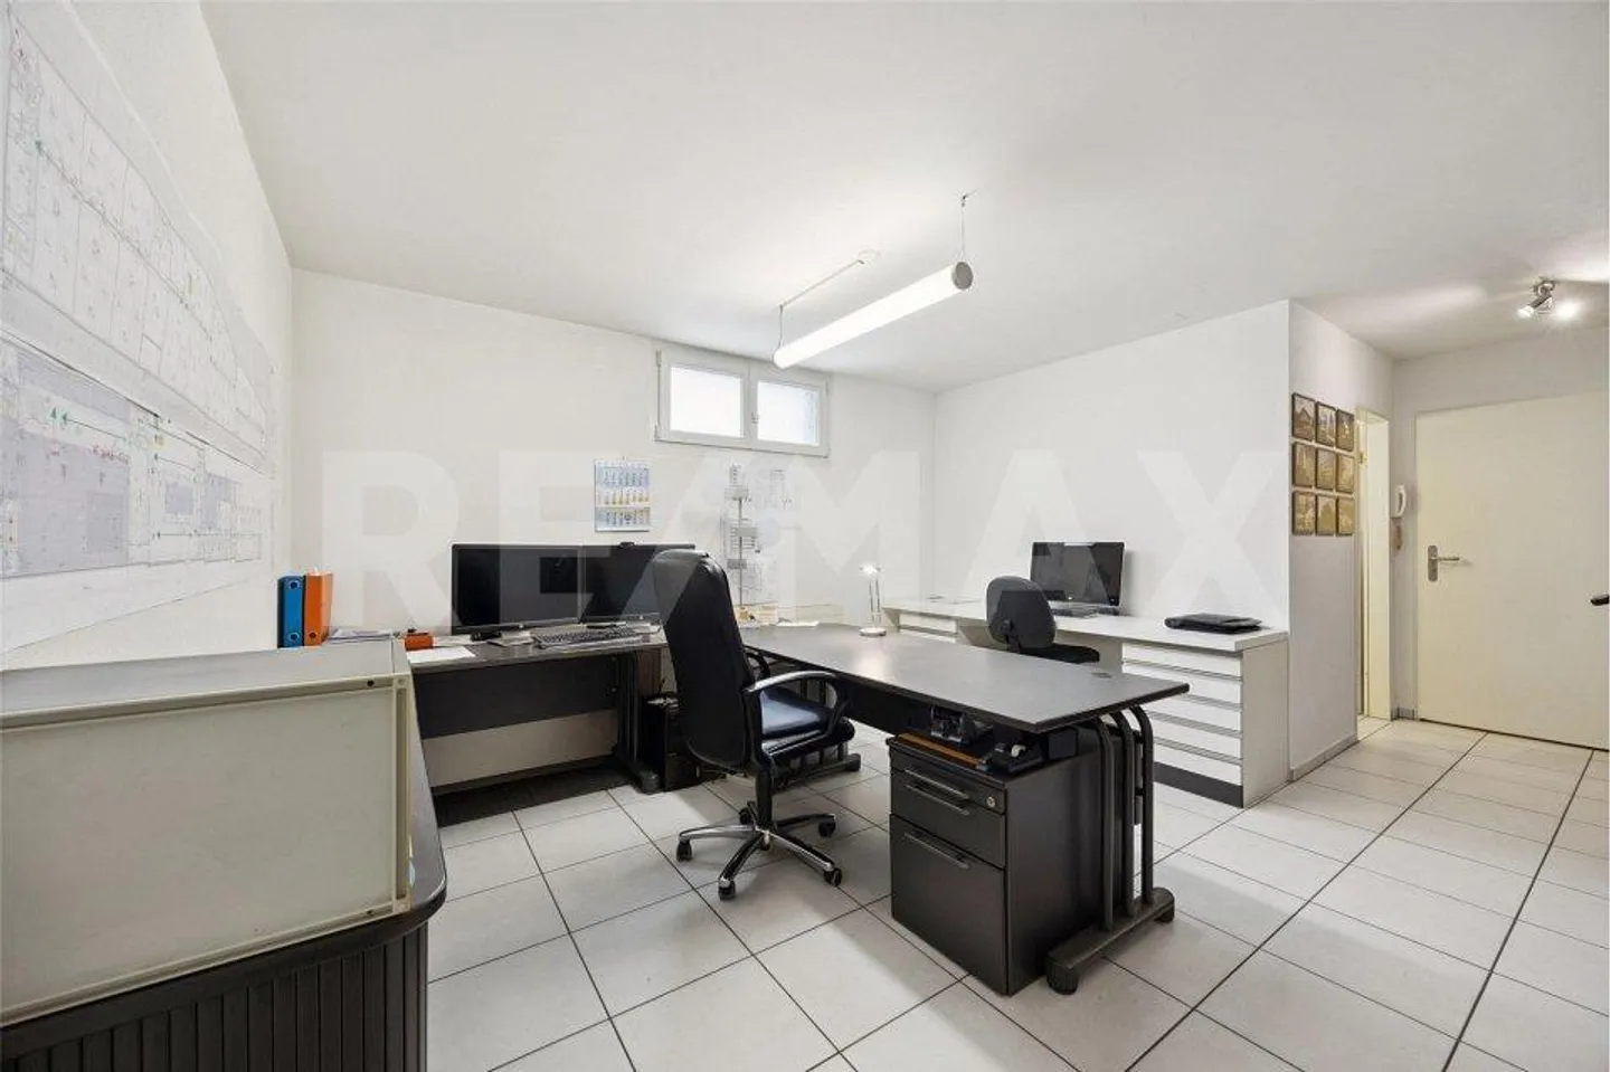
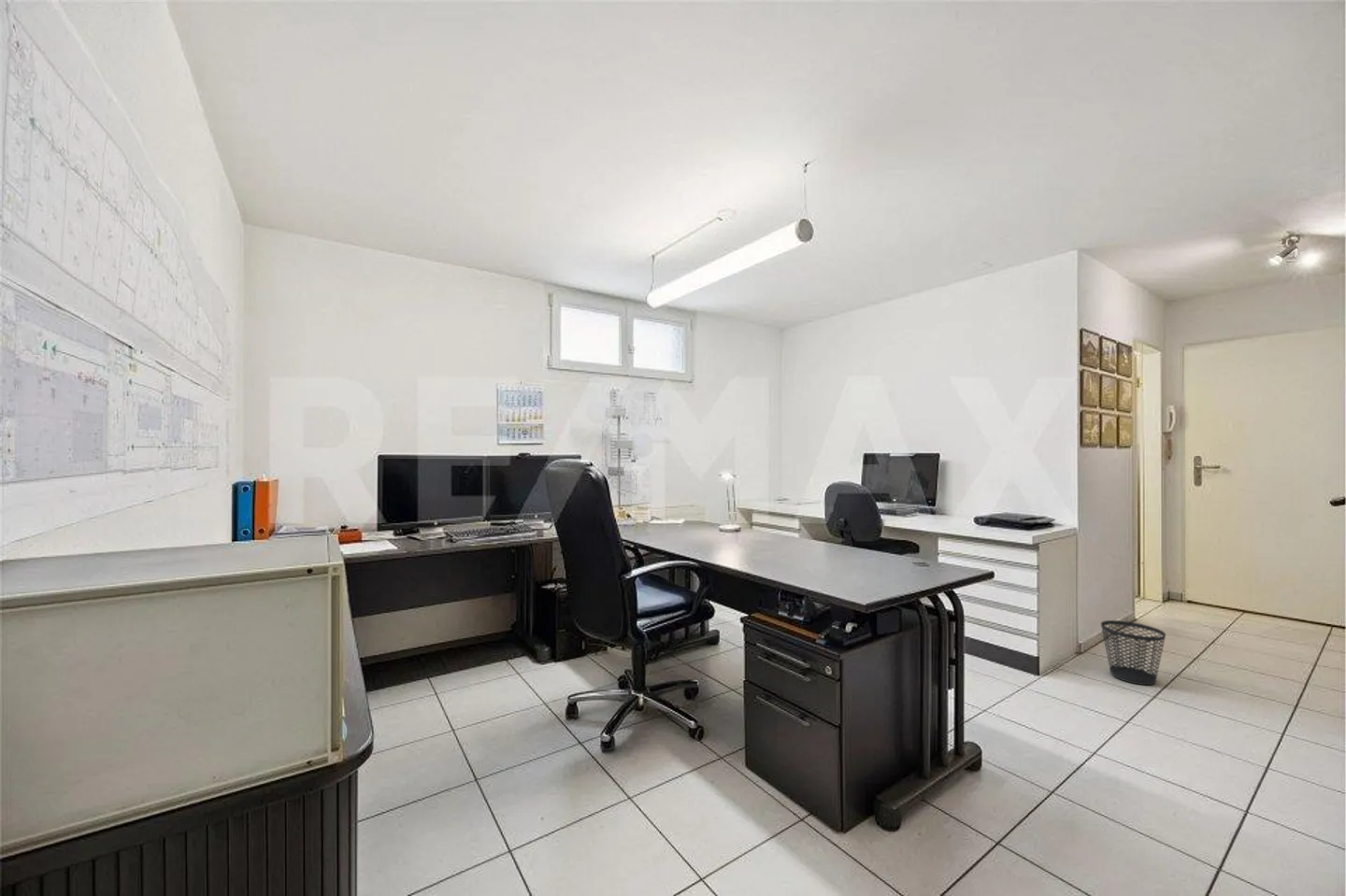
+ wastebasket (1132, 653)
